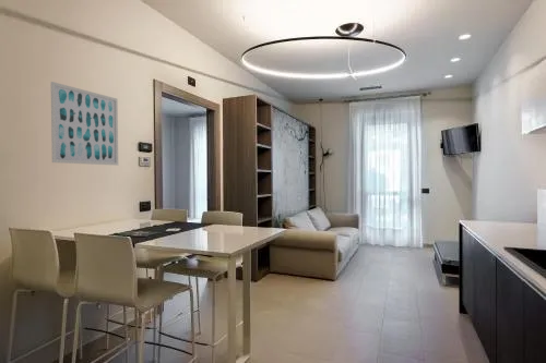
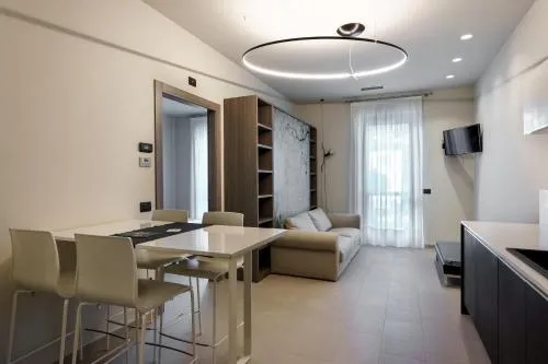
- wall art (87, 128)
